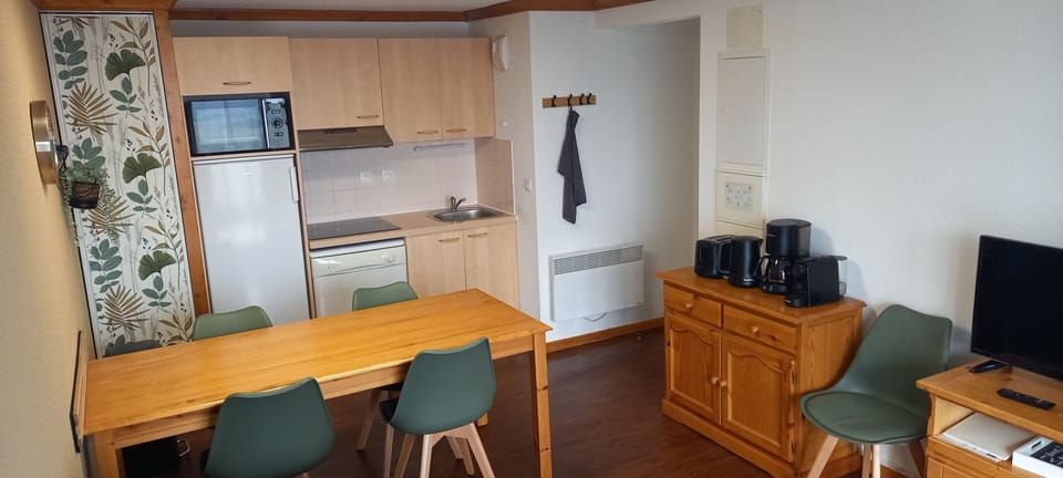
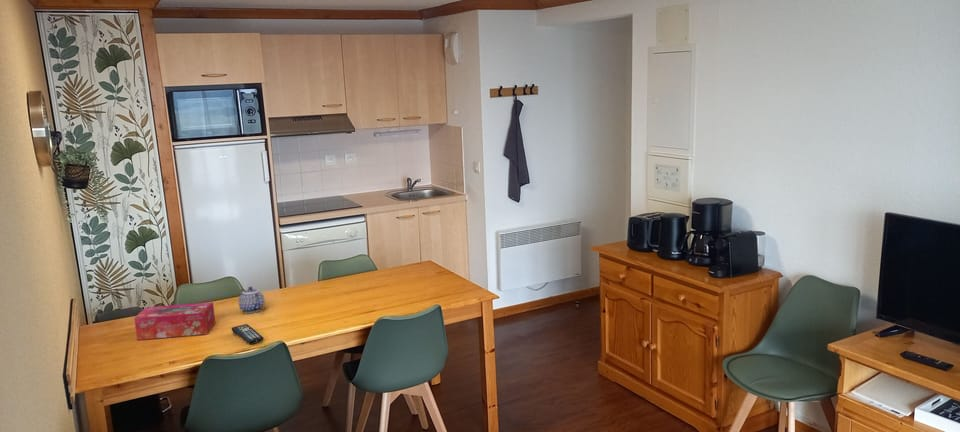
+ teapot (251, 298)
+ remote control (246, 333)
+ tissue box (176, 320)
